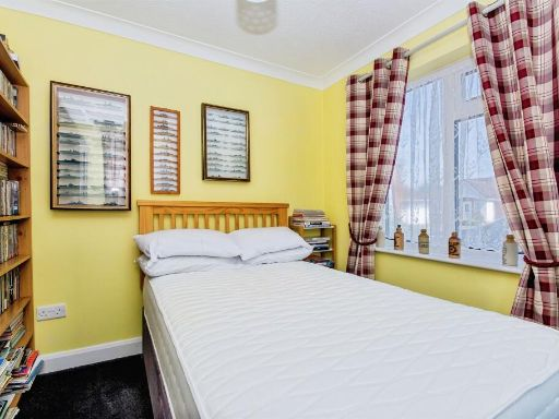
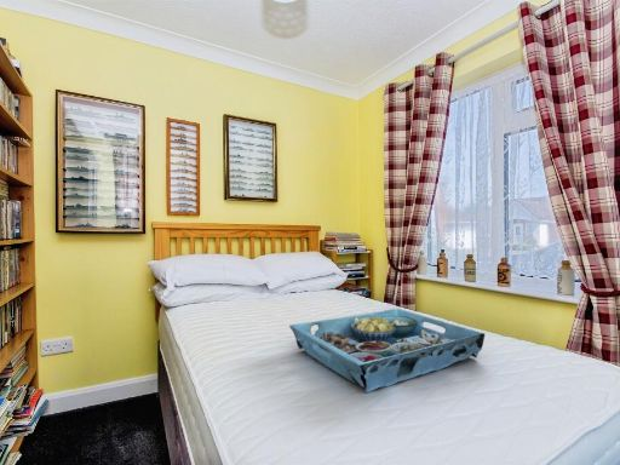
+ serving tray (383, 338)
